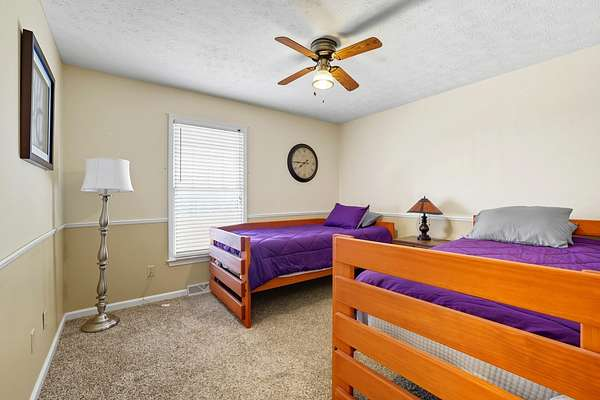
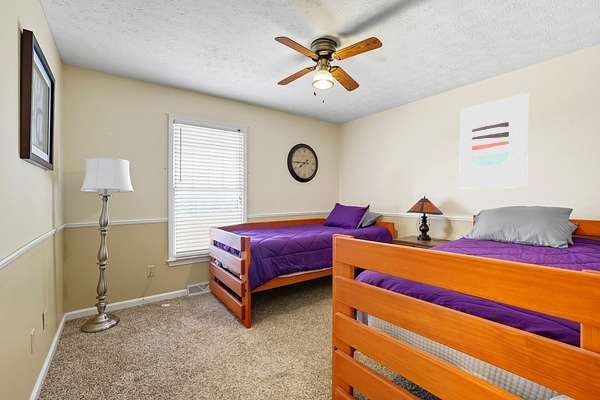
+ wall art (490, 145)
